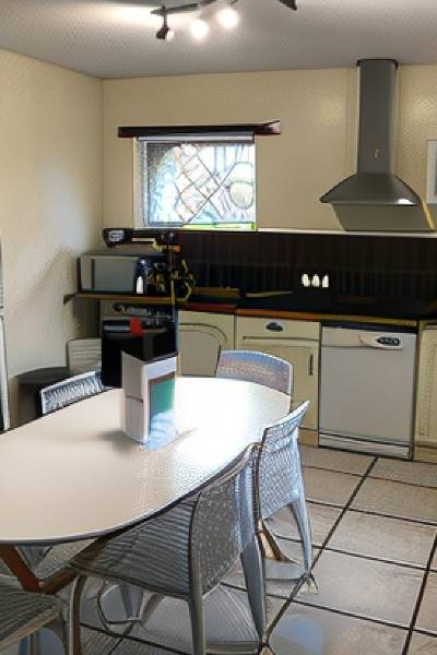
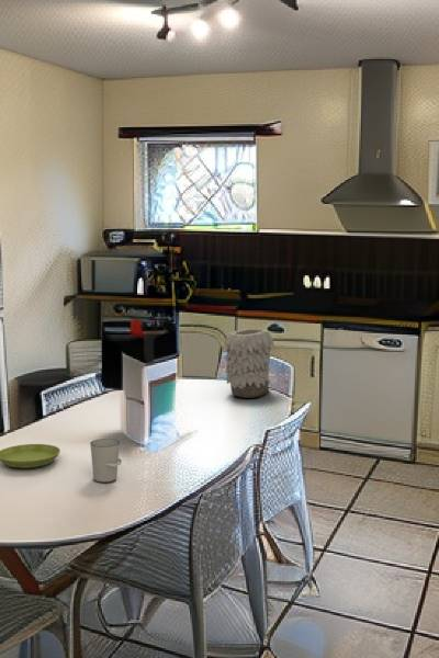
+ saucer (29, 456)
+ cup (106, 461)
+ vase (251, 362)
